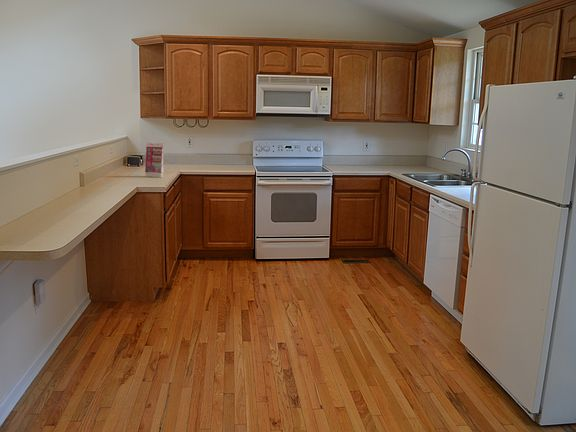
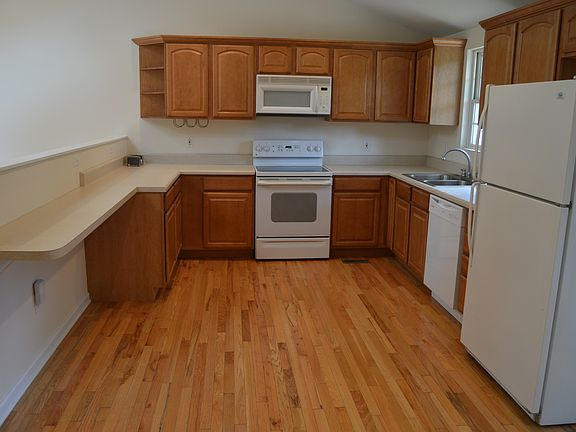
- gift box (154, 159)
